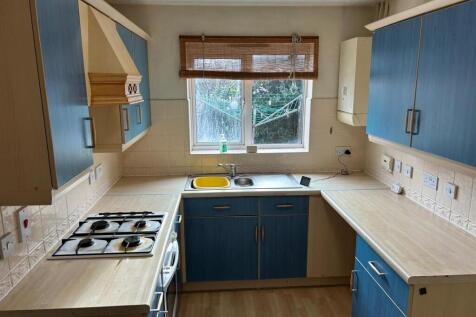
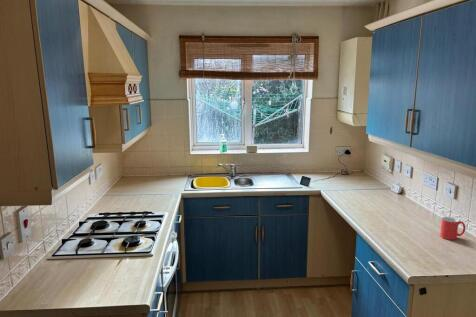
+ mug (453, 228)
